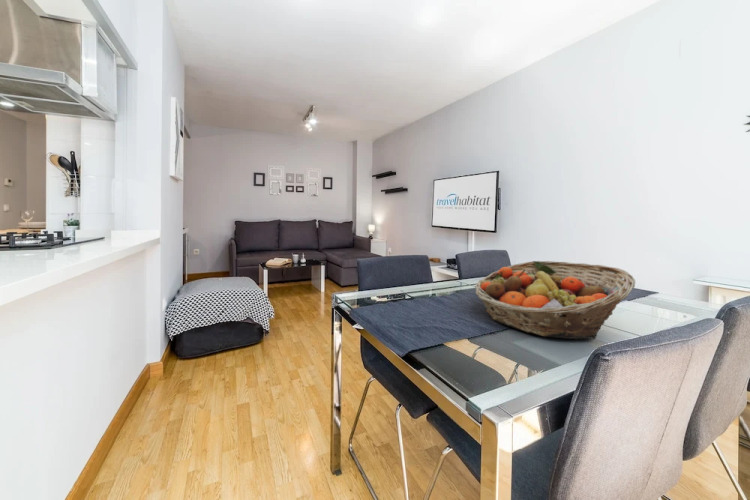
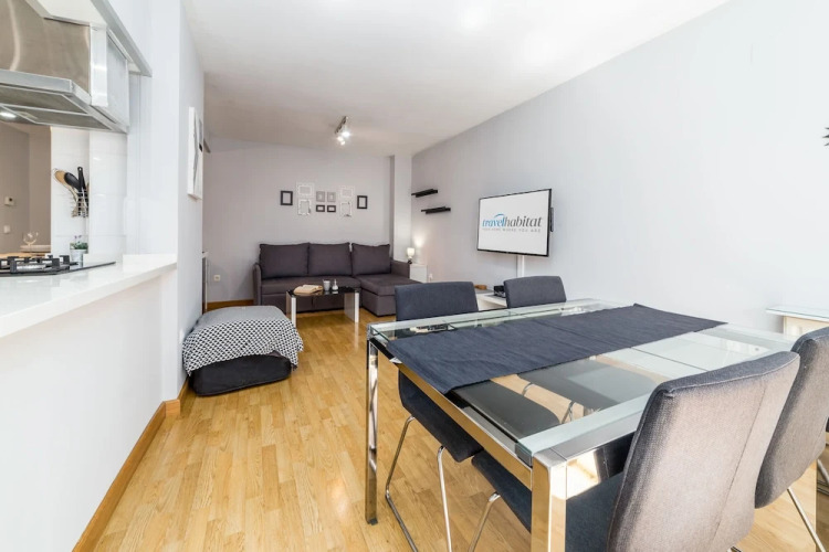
- fruit basket (544, 293)
